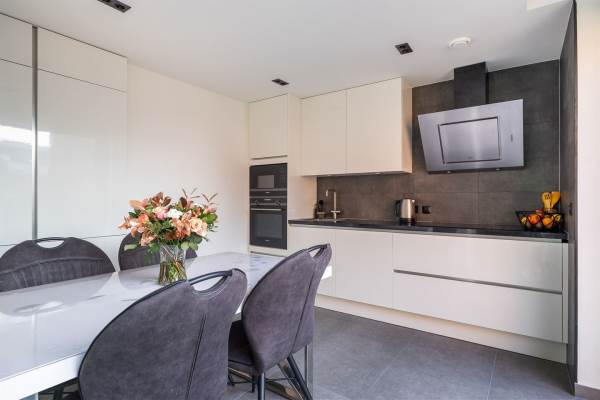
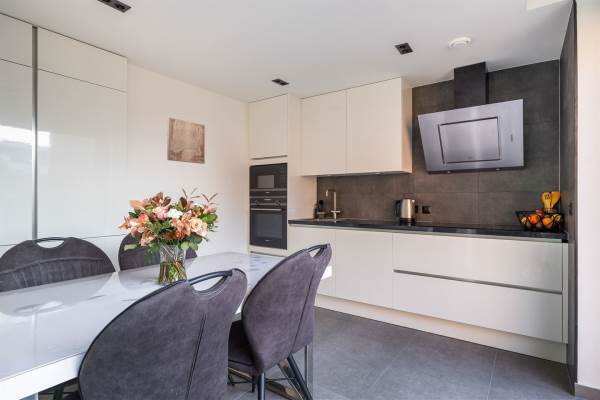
+ wall art (186, 141)
